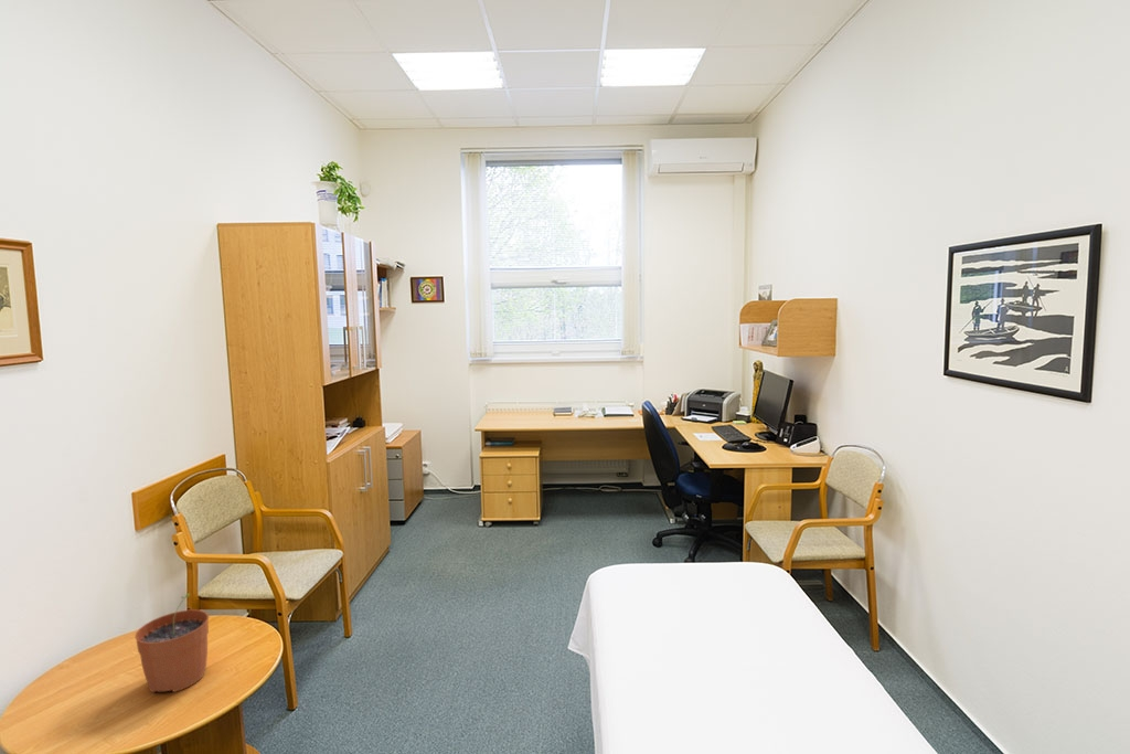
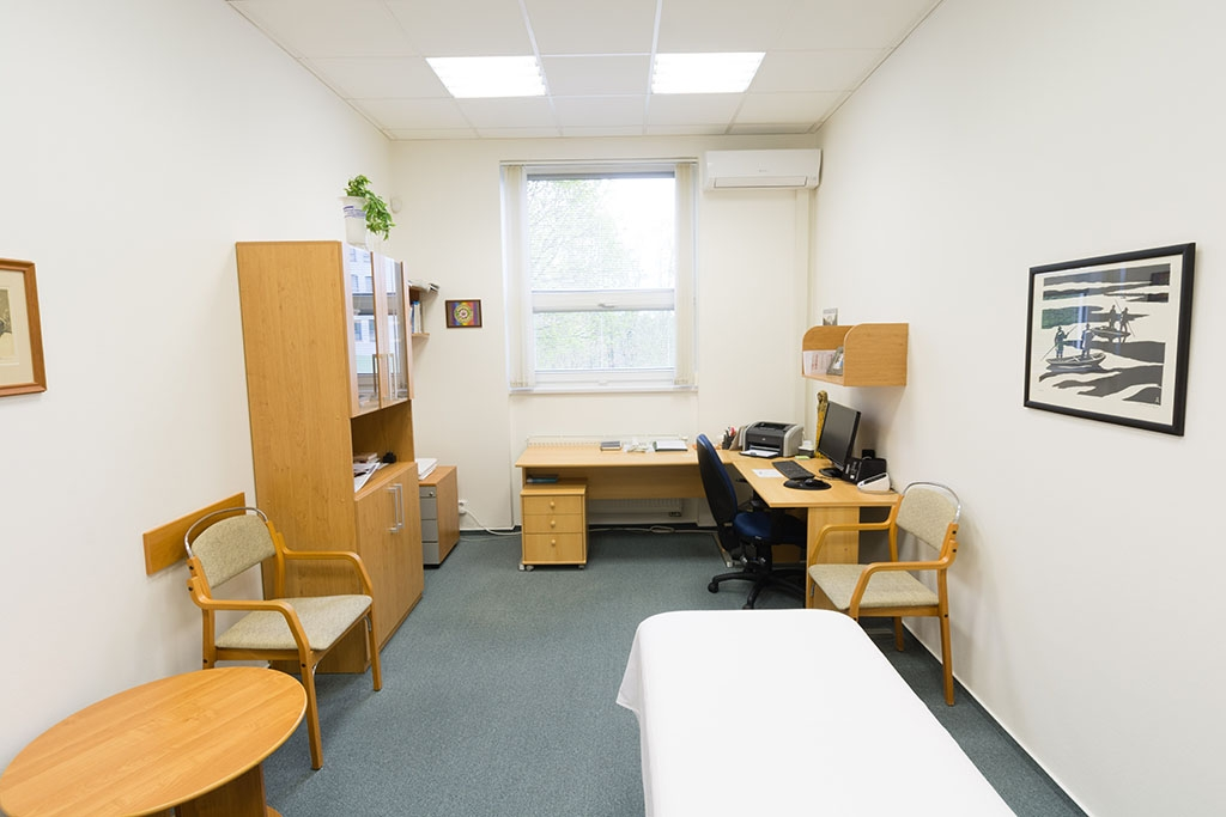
- plant pot (173, 638)
